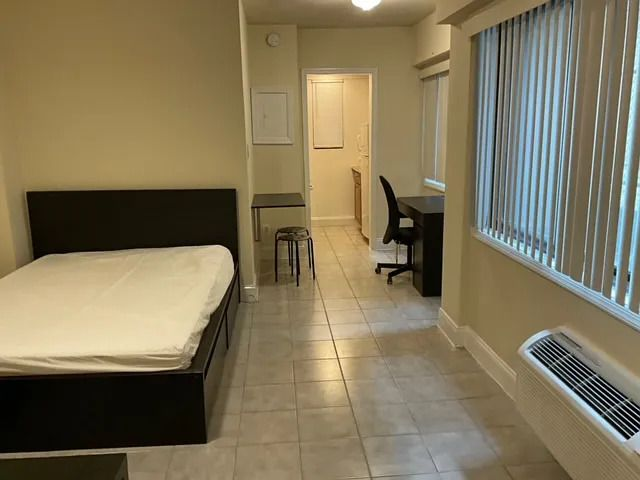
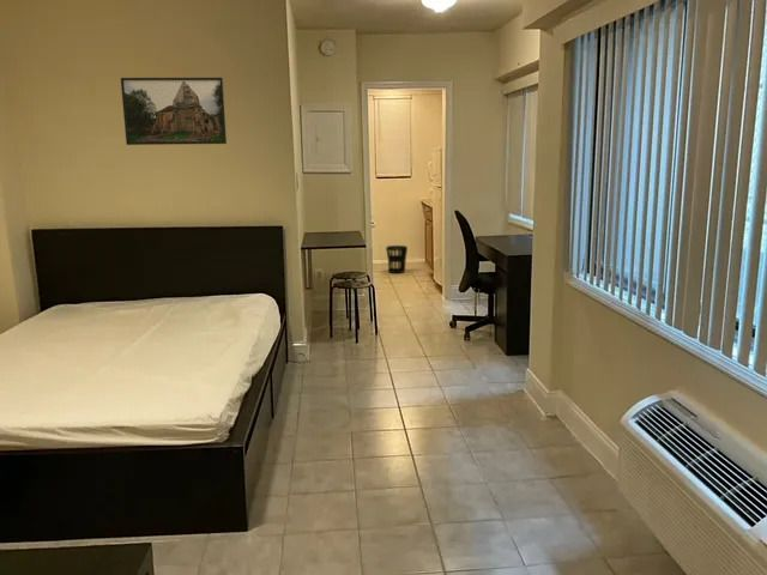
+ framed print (174, 110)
+ wastebasket (397, 259)
